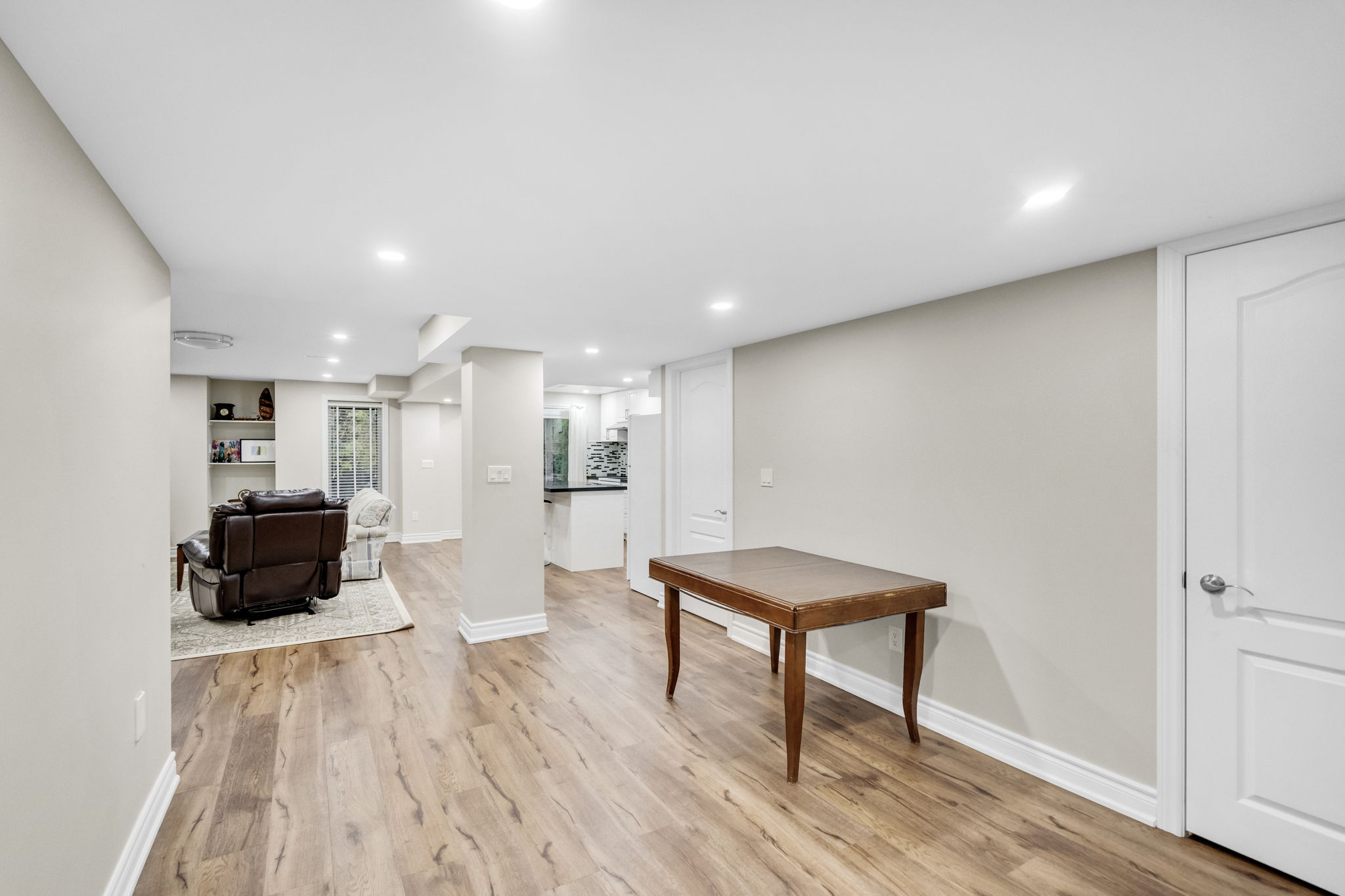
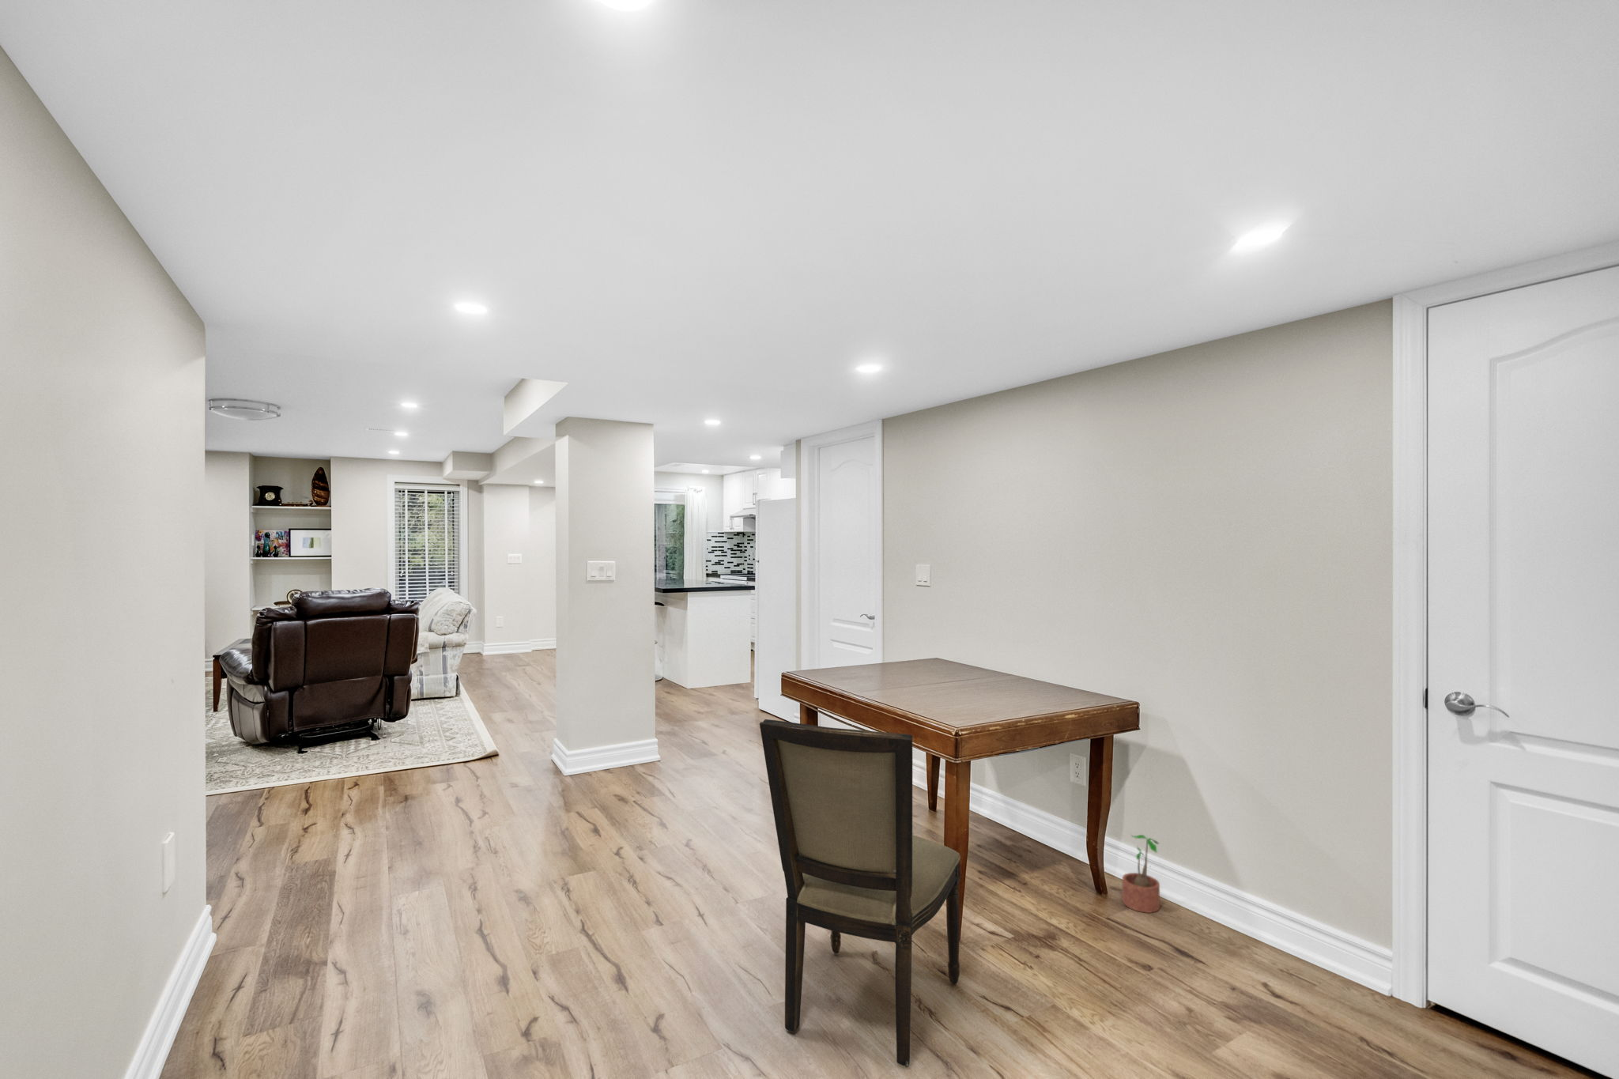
+ potted plant (1145, 871)
+ dining chair (867, 859)
